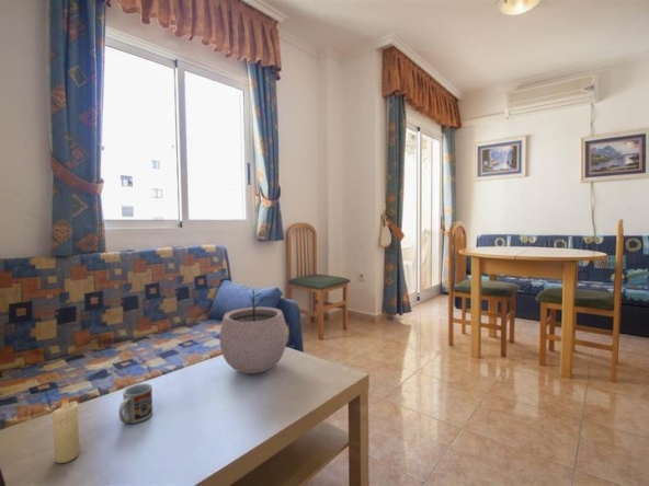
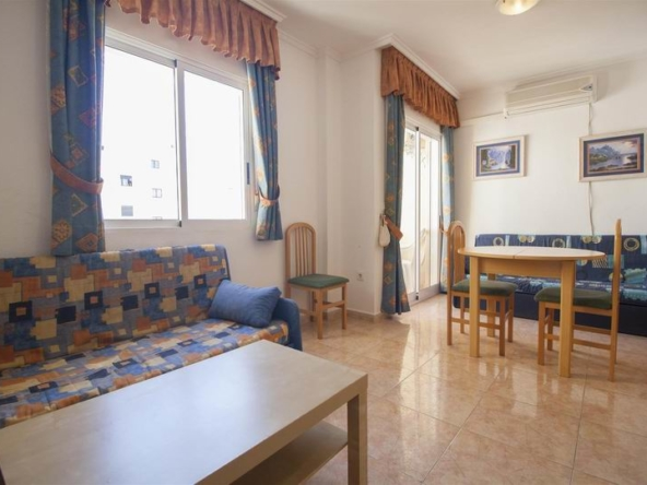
- cup (134, 405)
- candle (66, 426)
- plant pot (253, 328)
